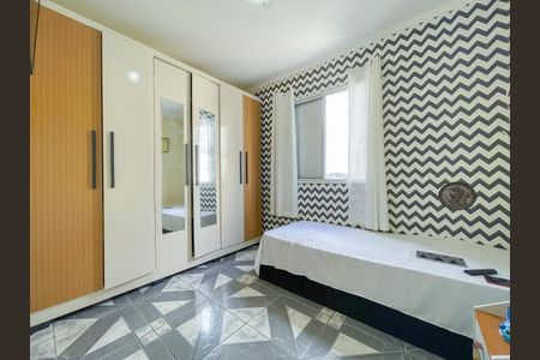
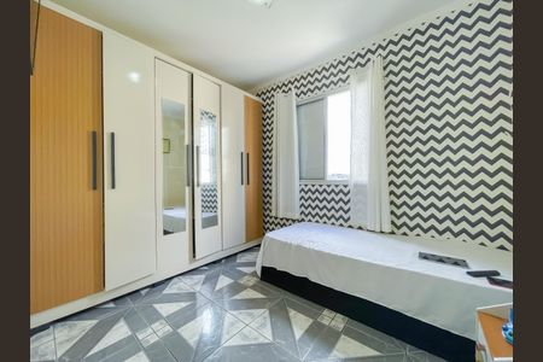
- decorative plate (456, 196)
